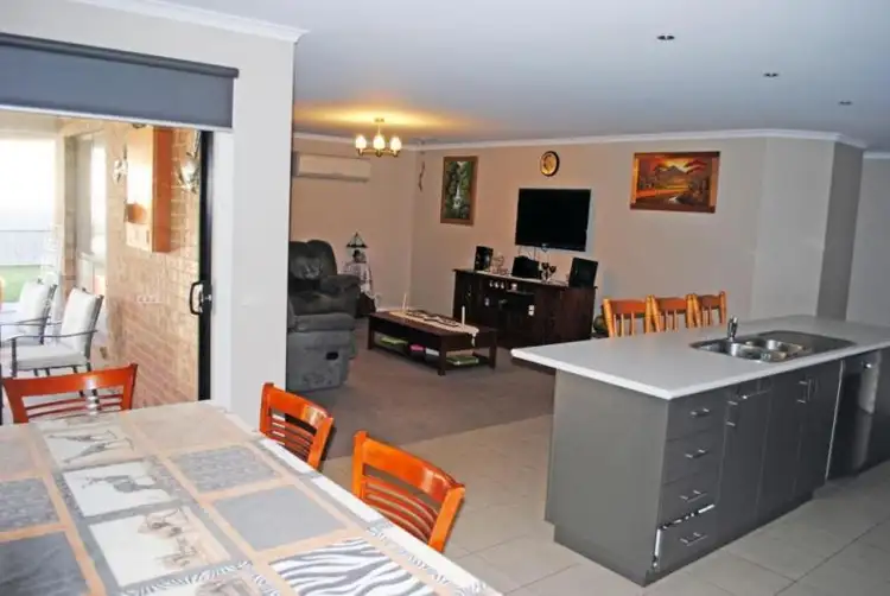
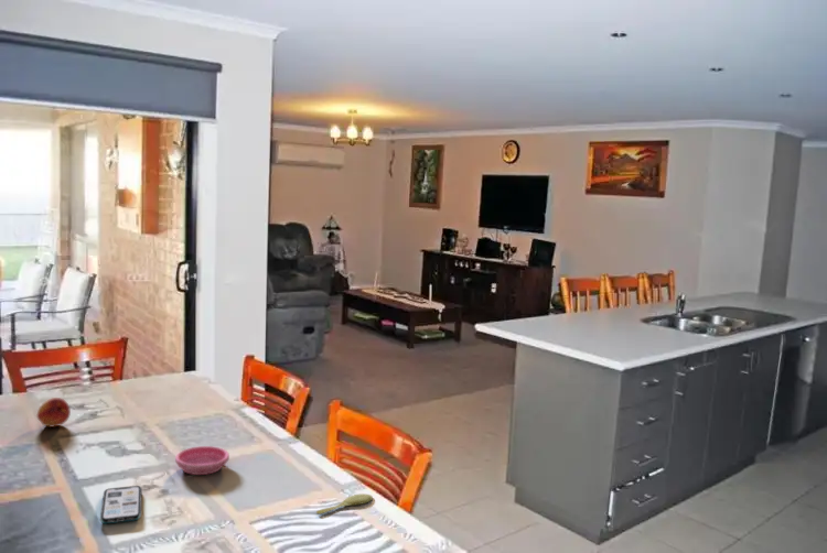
+ fruit (53, 412)
+ phone case (121, 503)
+ saucer (202, 460)
+ spoon (344, 502)
